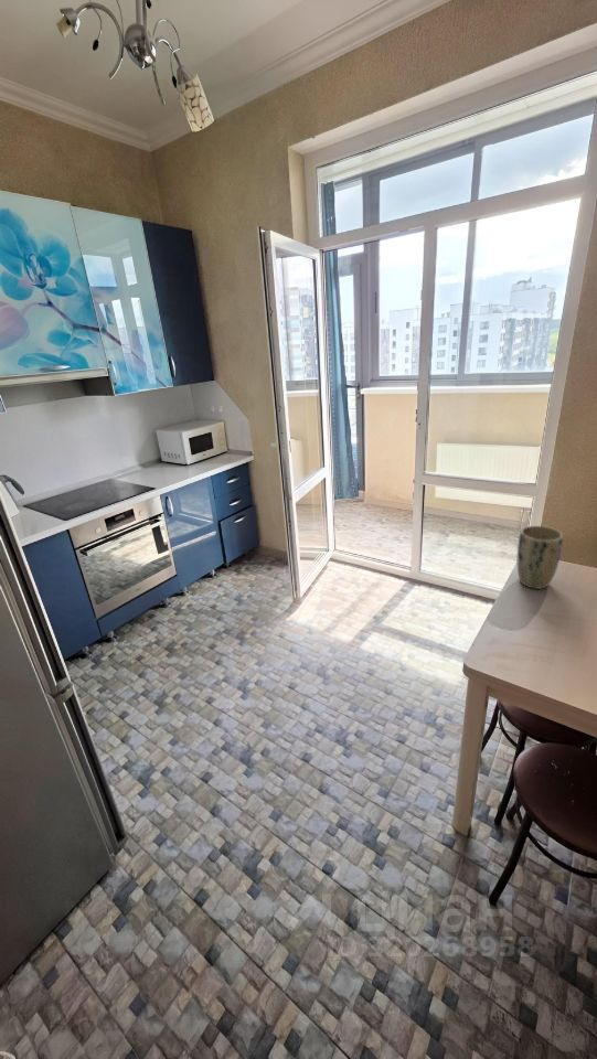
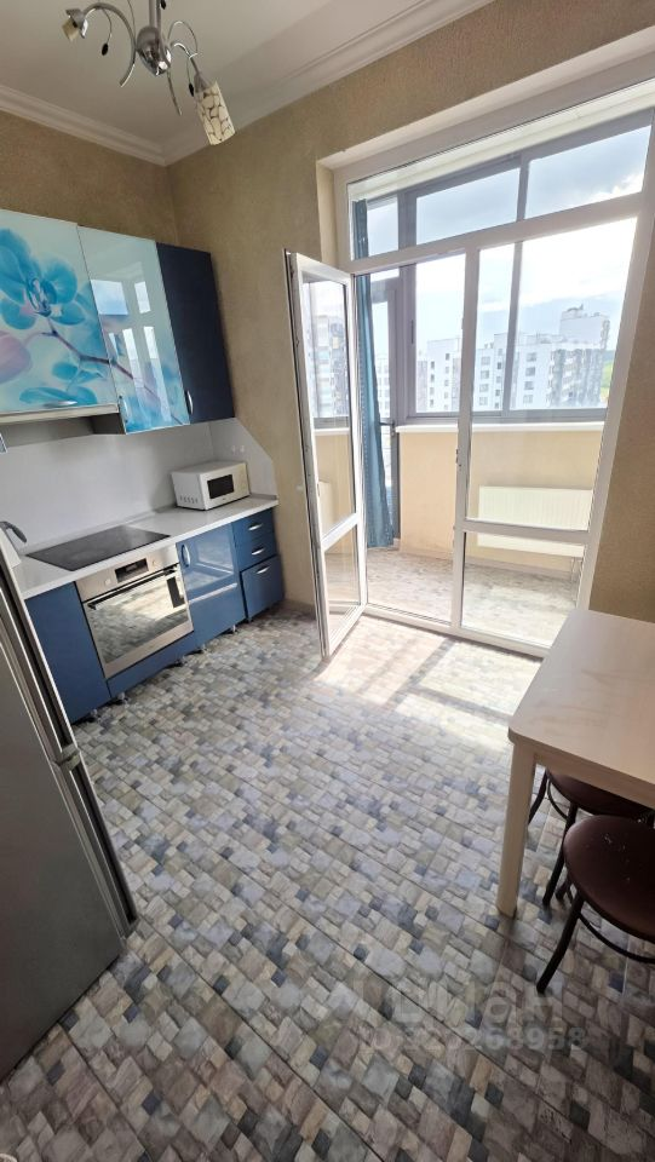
- plant pot (537, 558)
